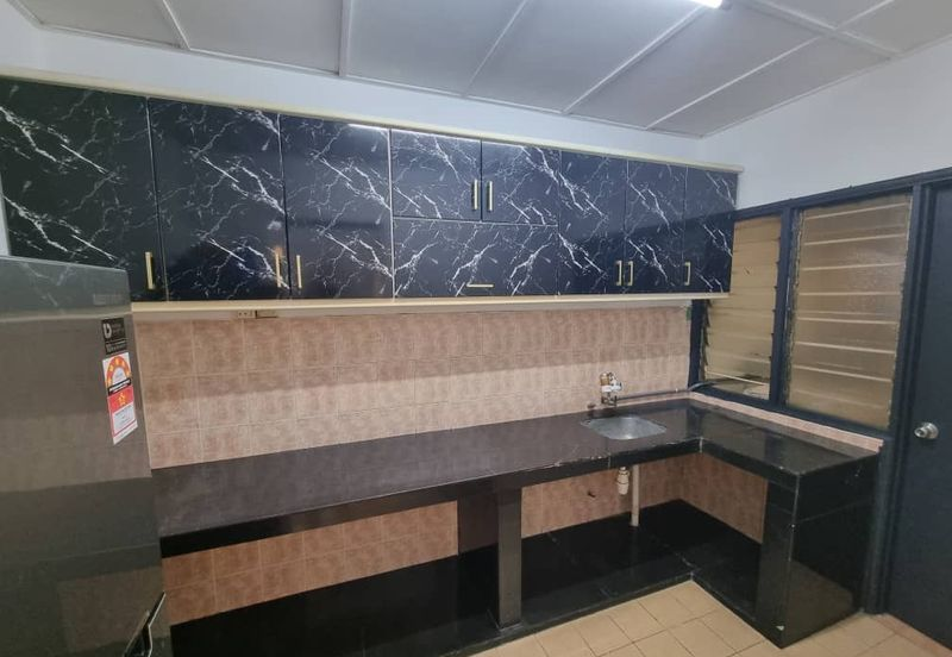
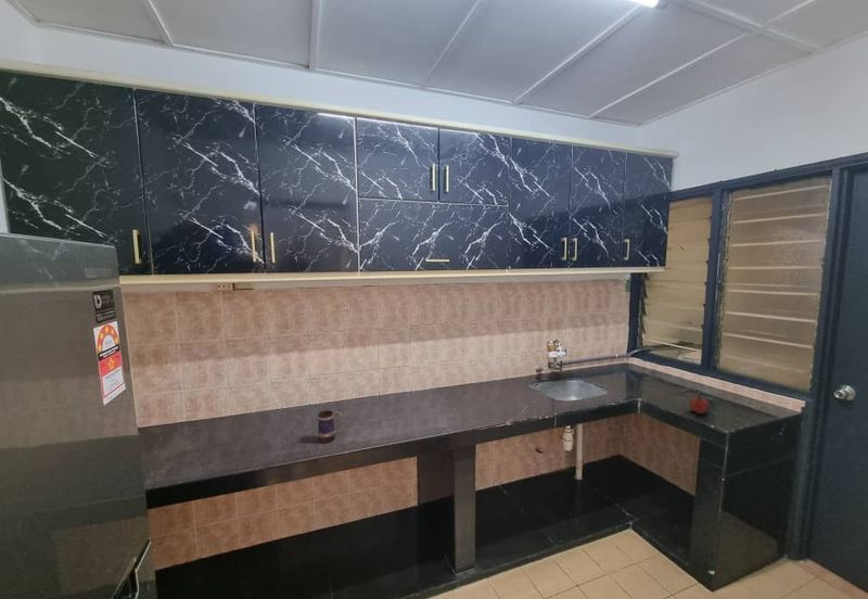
+ mug (330, 425)
+ fruit (699, 403)
